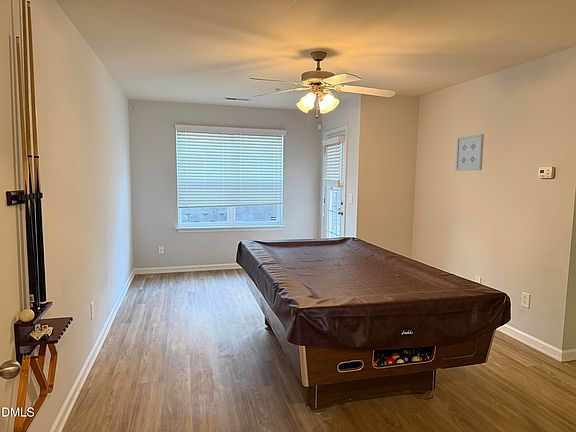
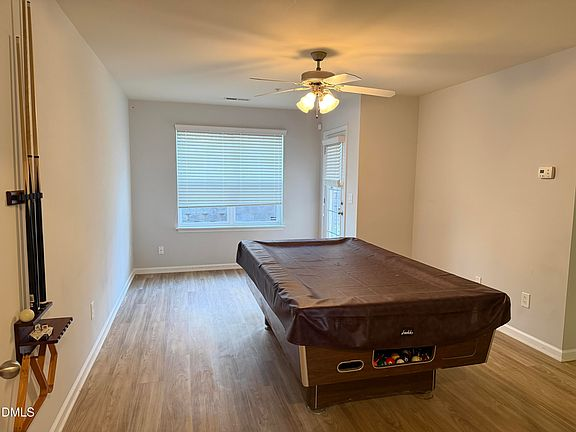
- wall art (468, 153)
